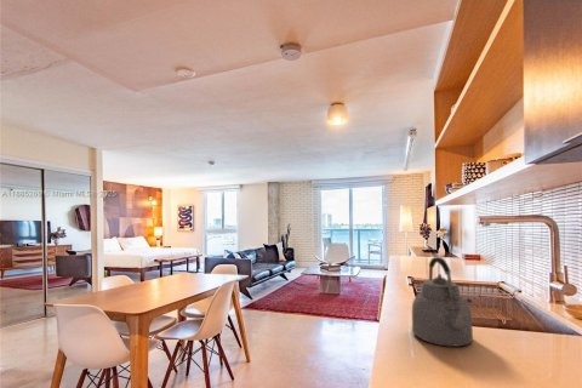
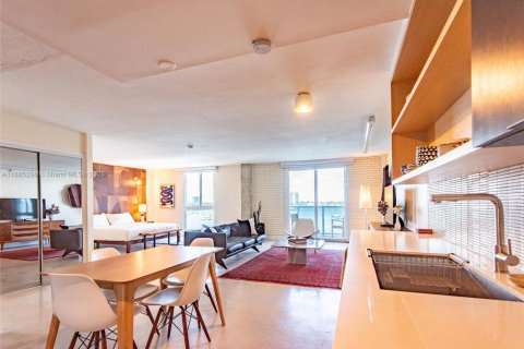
- kettle (446, 299)
